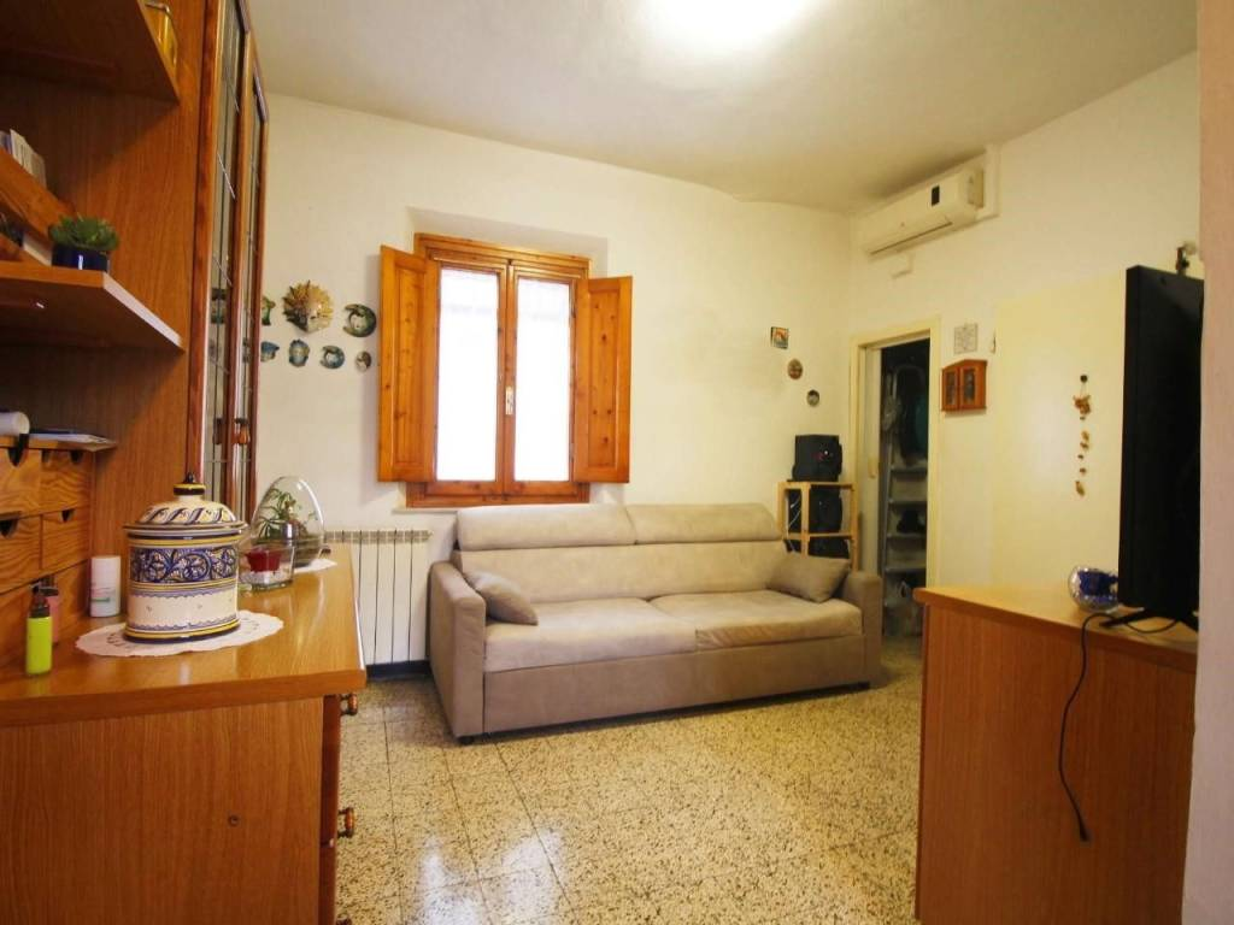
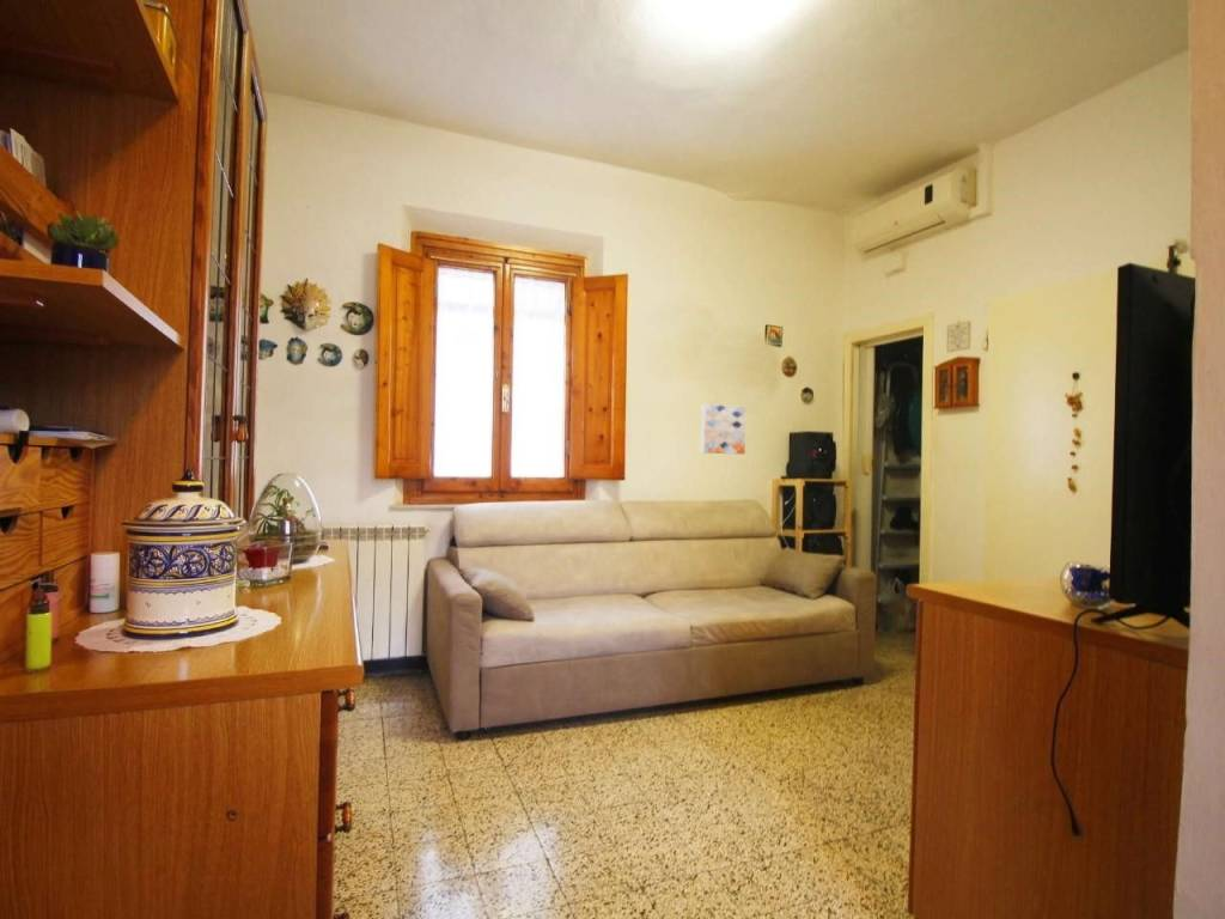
+ wall art (723, 430)
